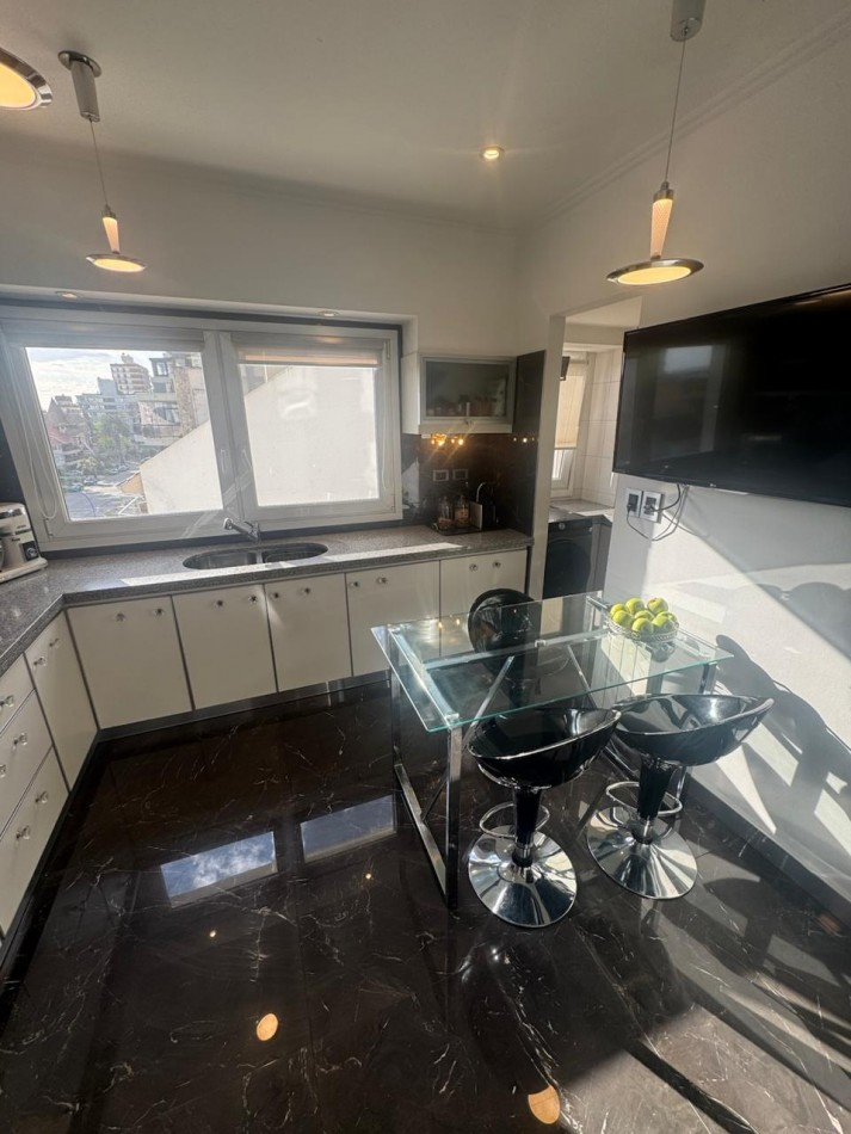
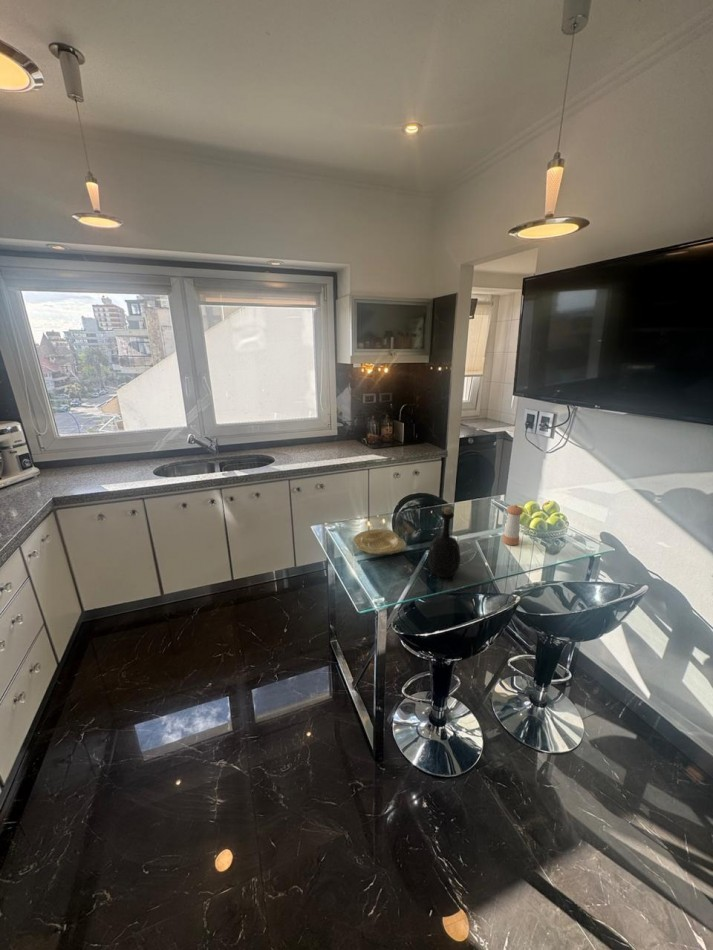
+ pepper shaker (512, 523)
+ plate (378, 543)
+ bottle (445, 541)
